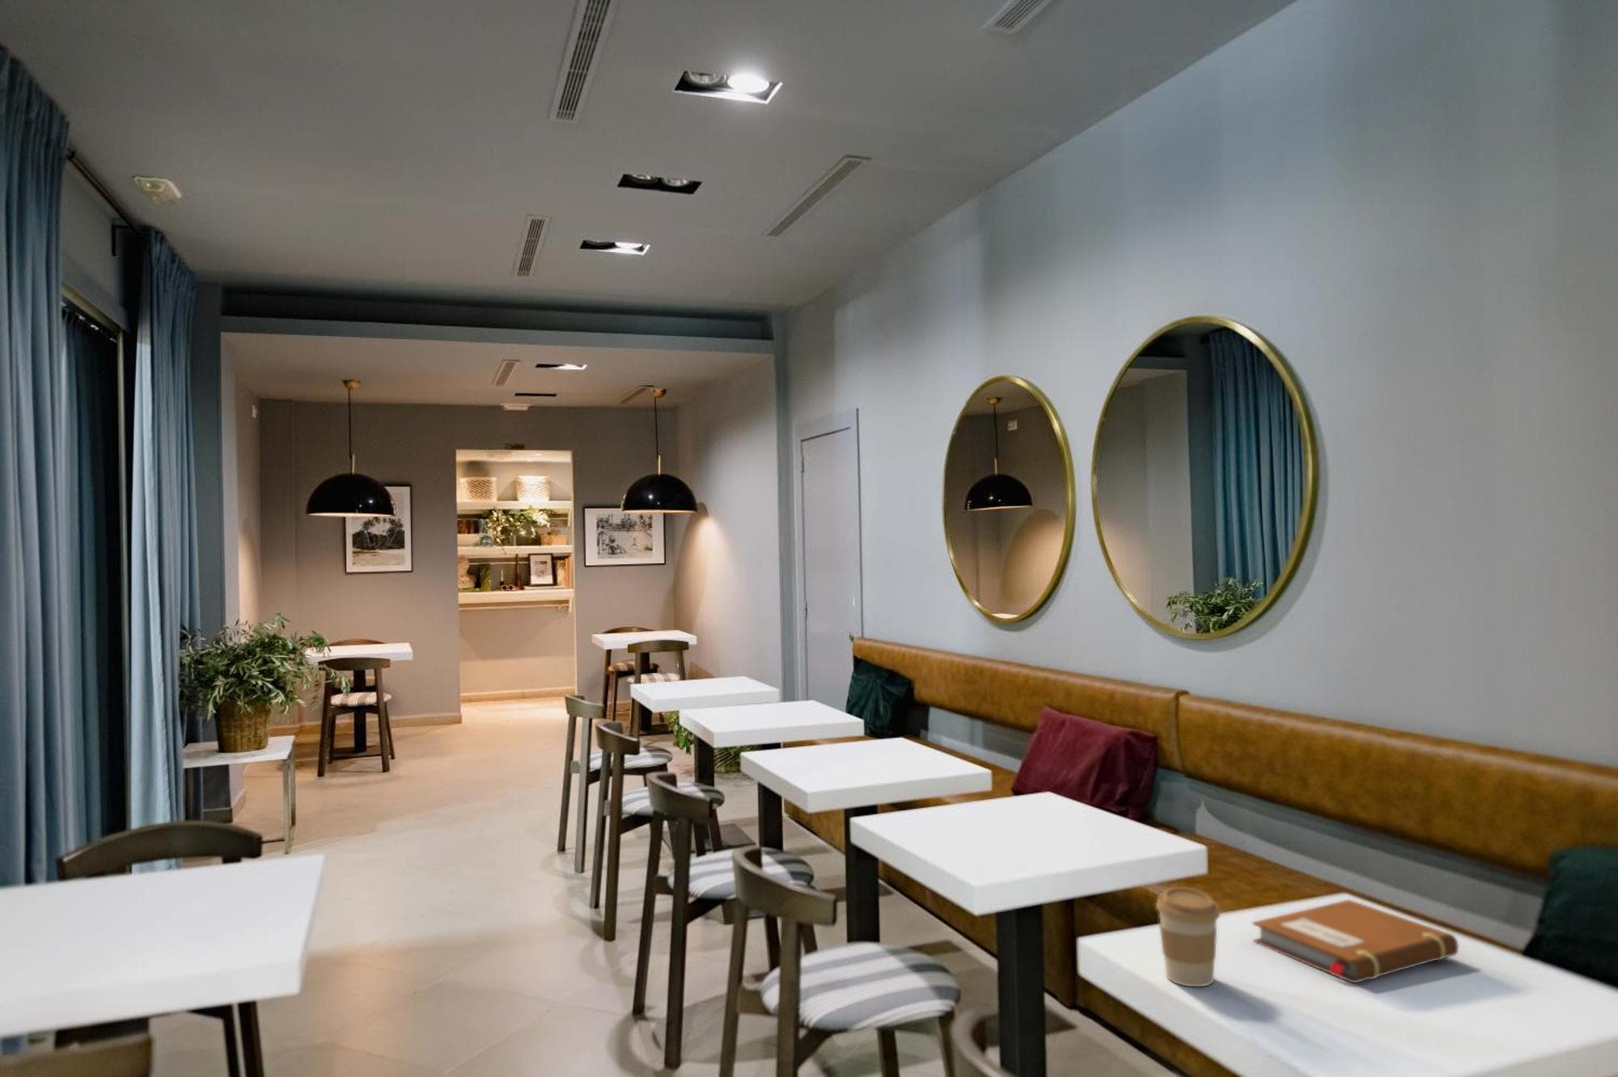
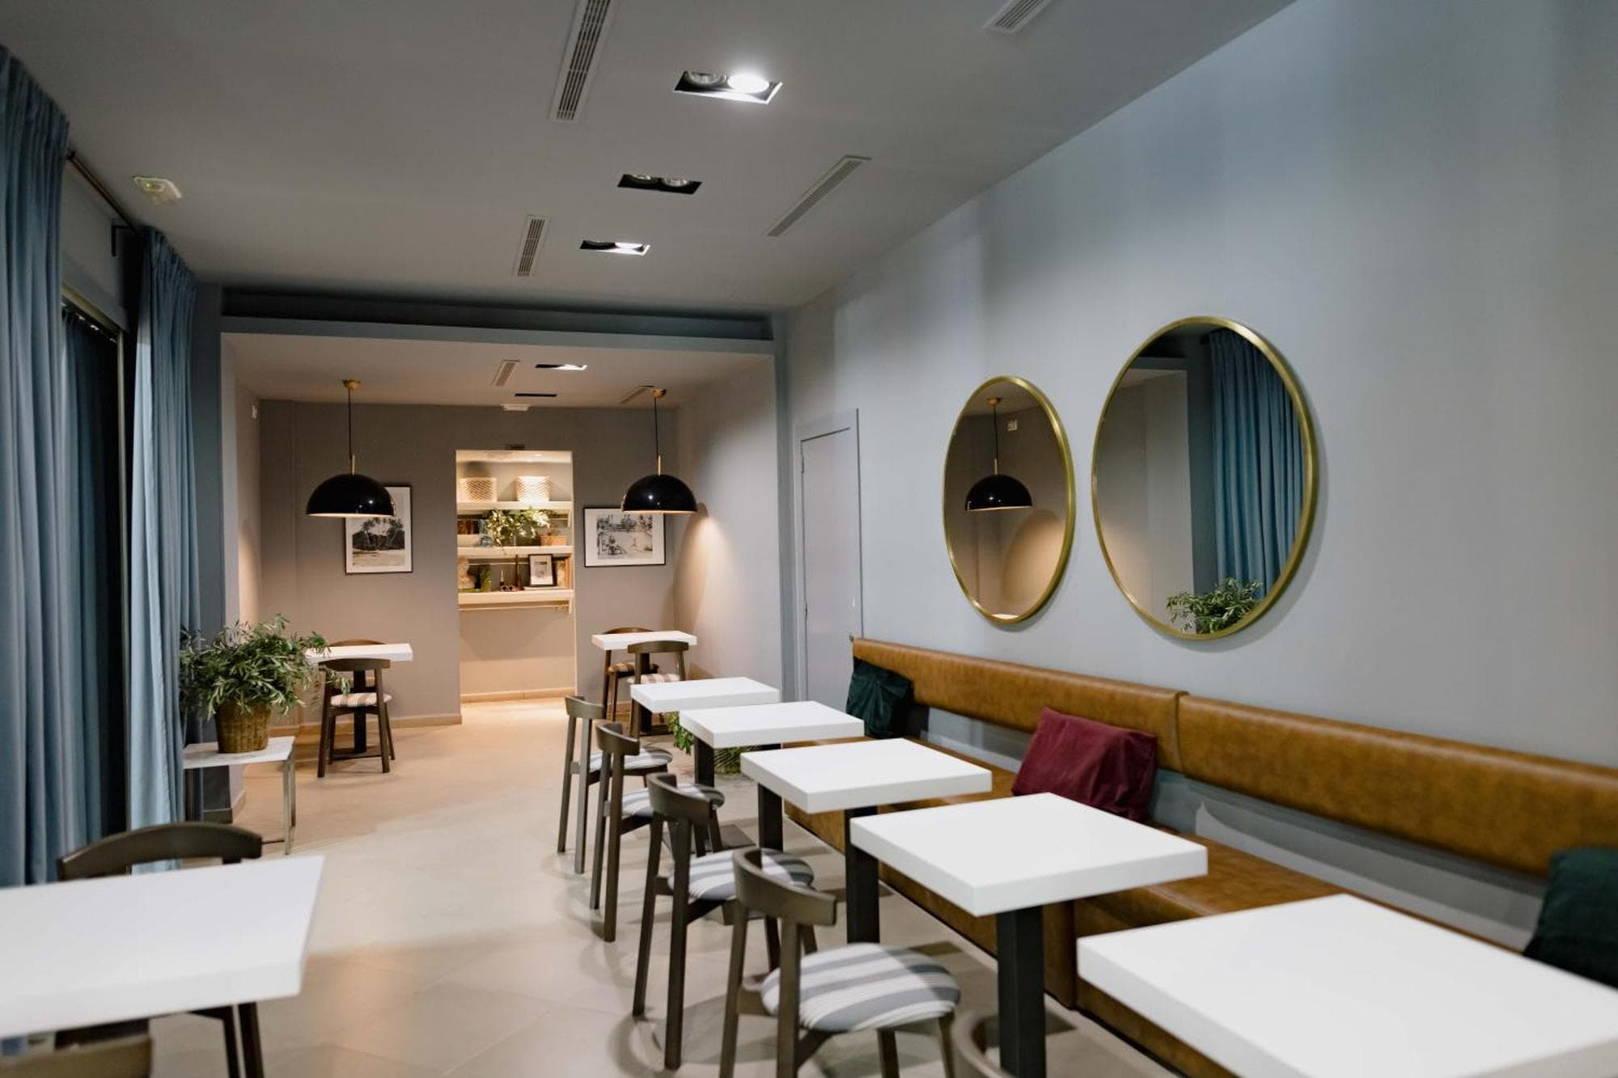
- coffee cup (1189, 935)
- notebook (1351, 940)
